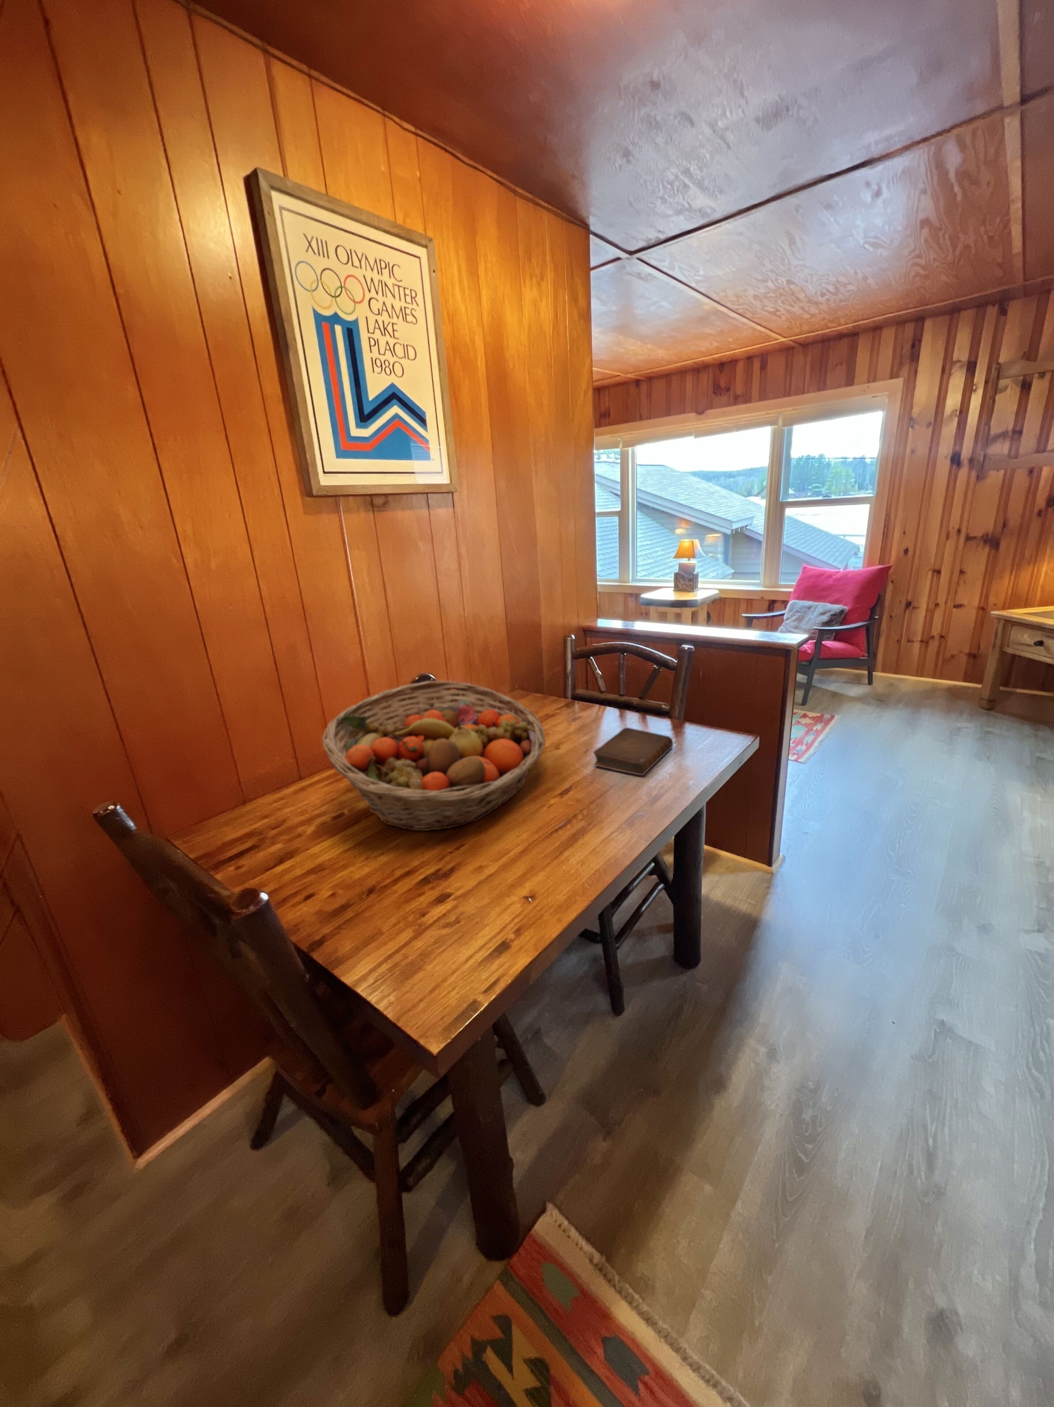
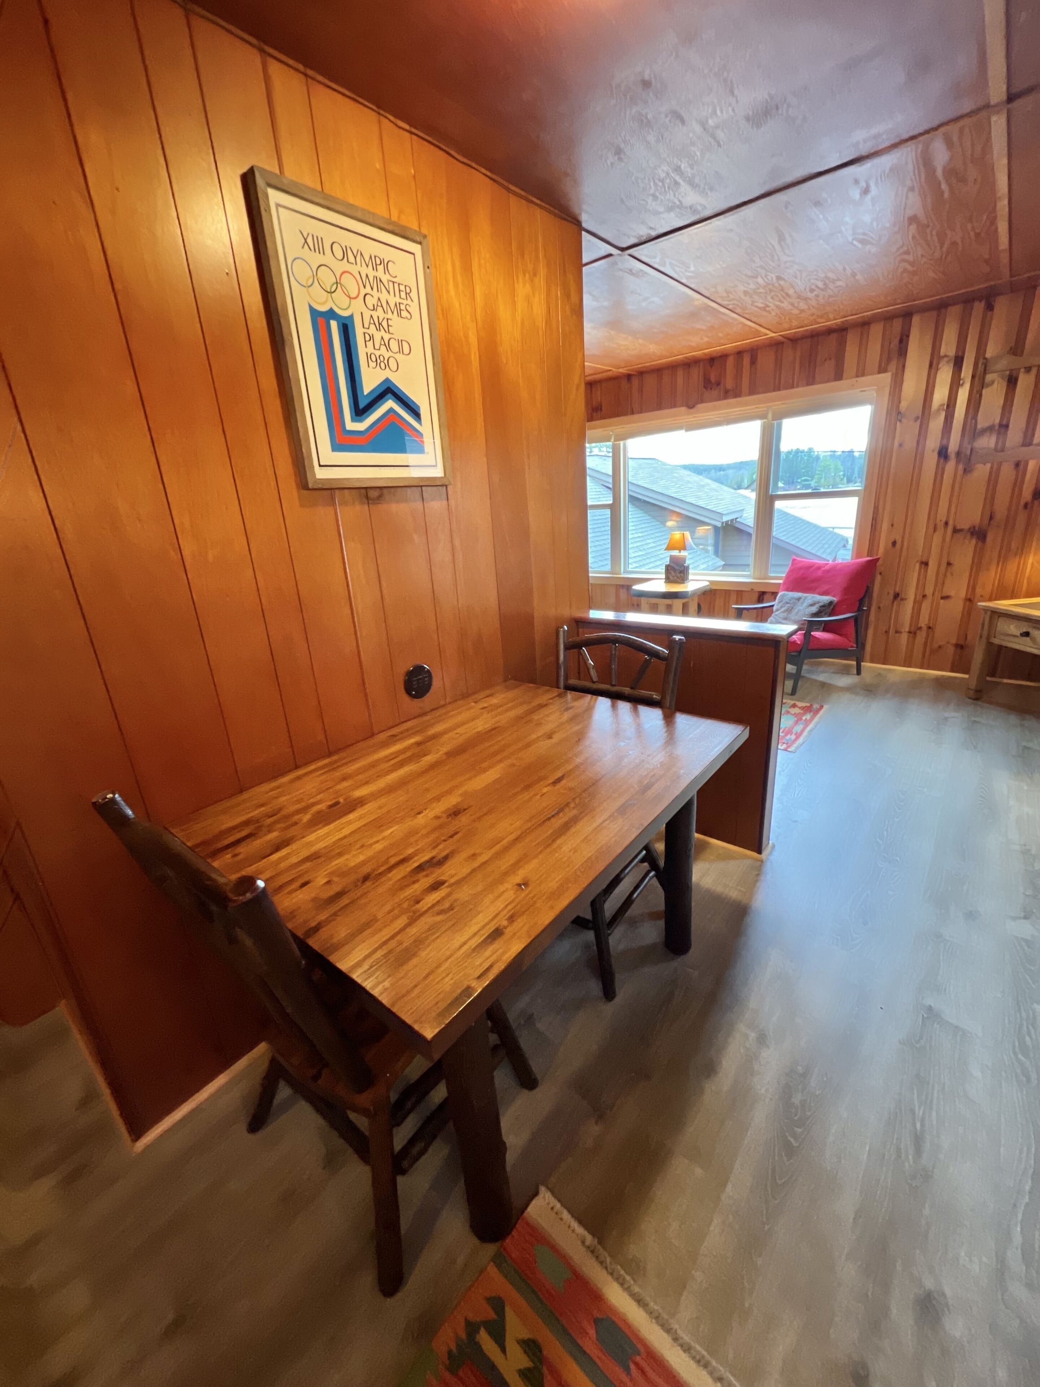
- book (634, 750)
- fruit basket (443, 748)
